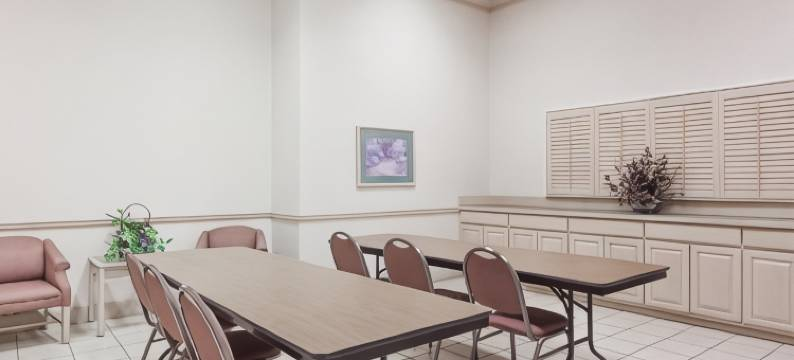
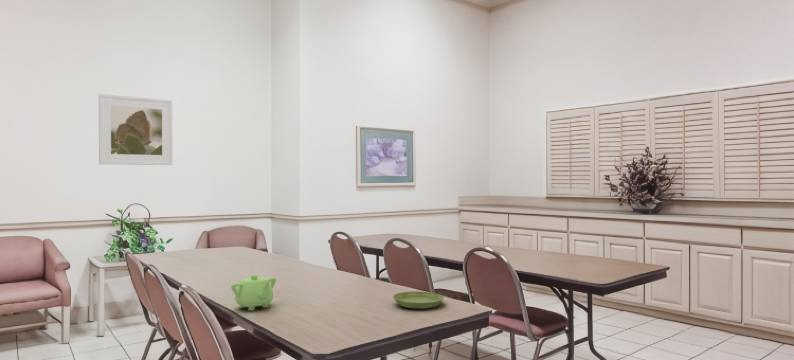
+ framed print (137, 131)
+ teapot (257, 291)
+ saucer (418, 300)
